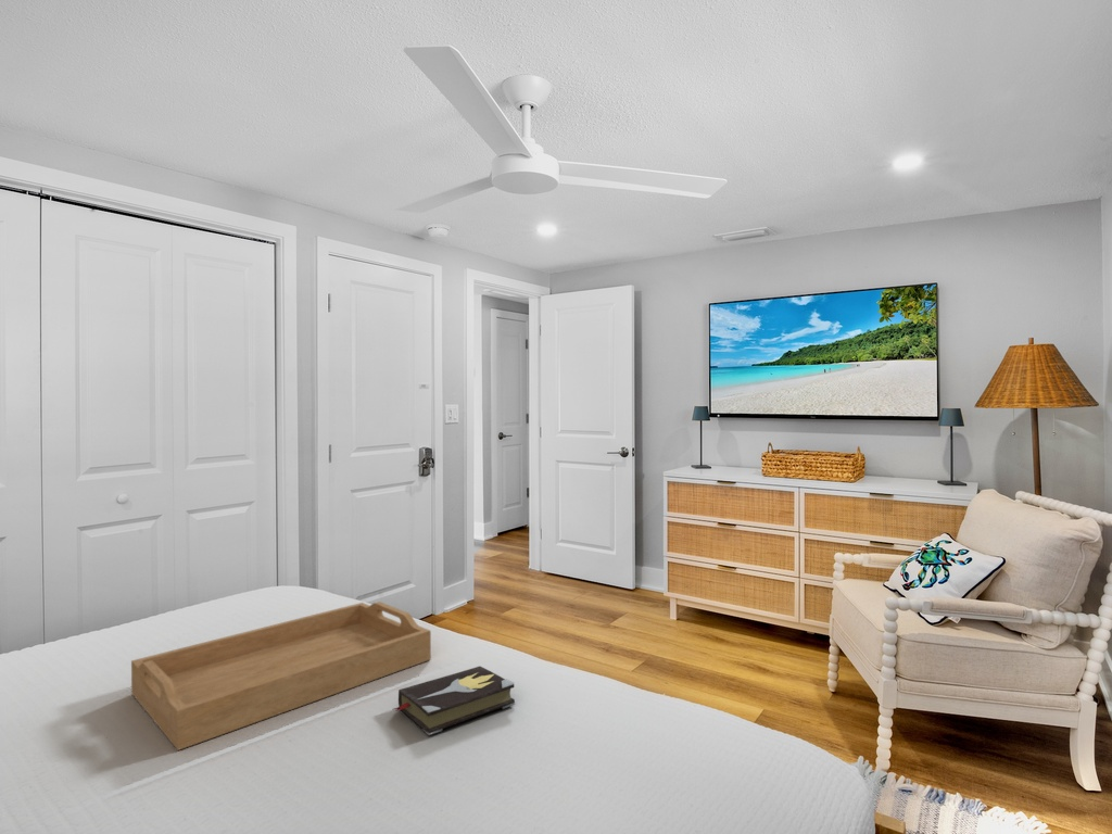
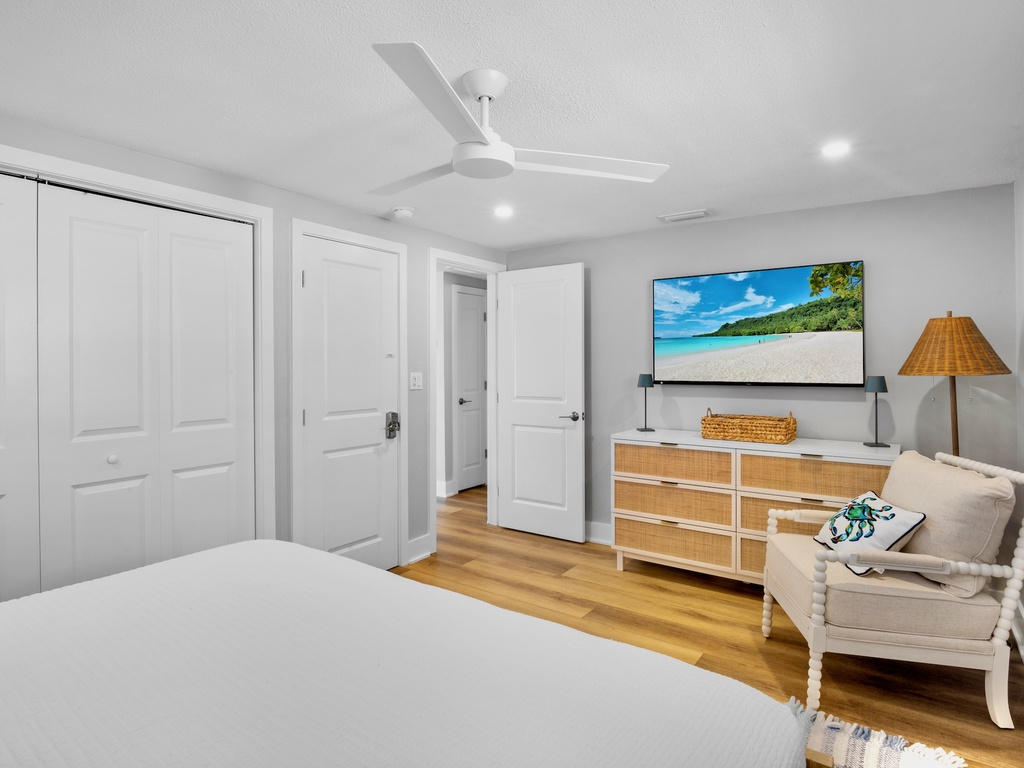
- serving tray (290, 655)
- hardback book (456, 695)
